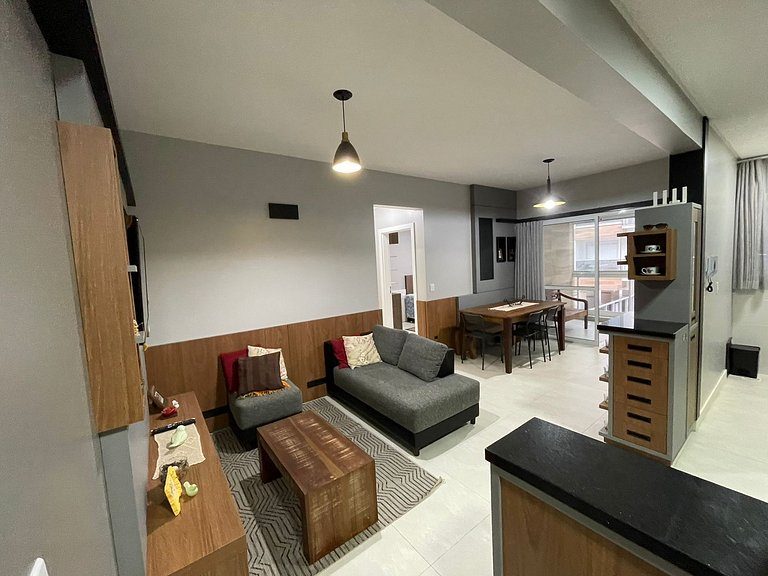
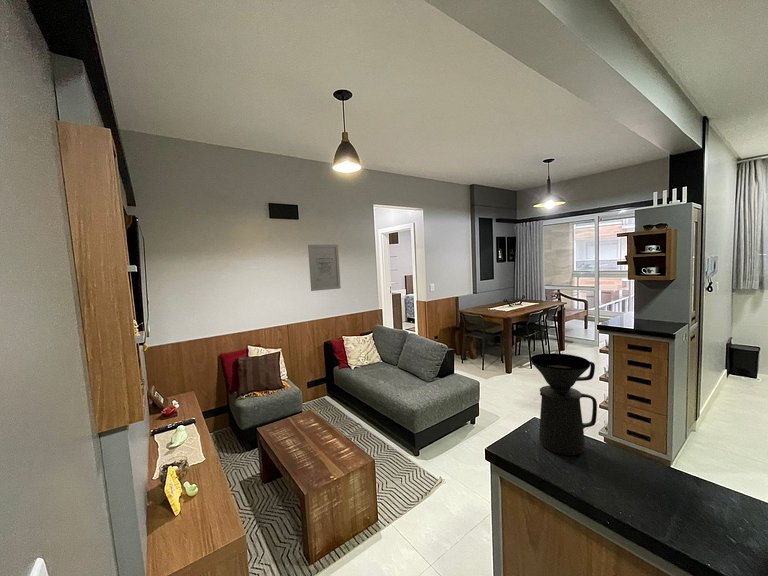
+ wall art (324, 267)
+ coffee maker (560, 402)
